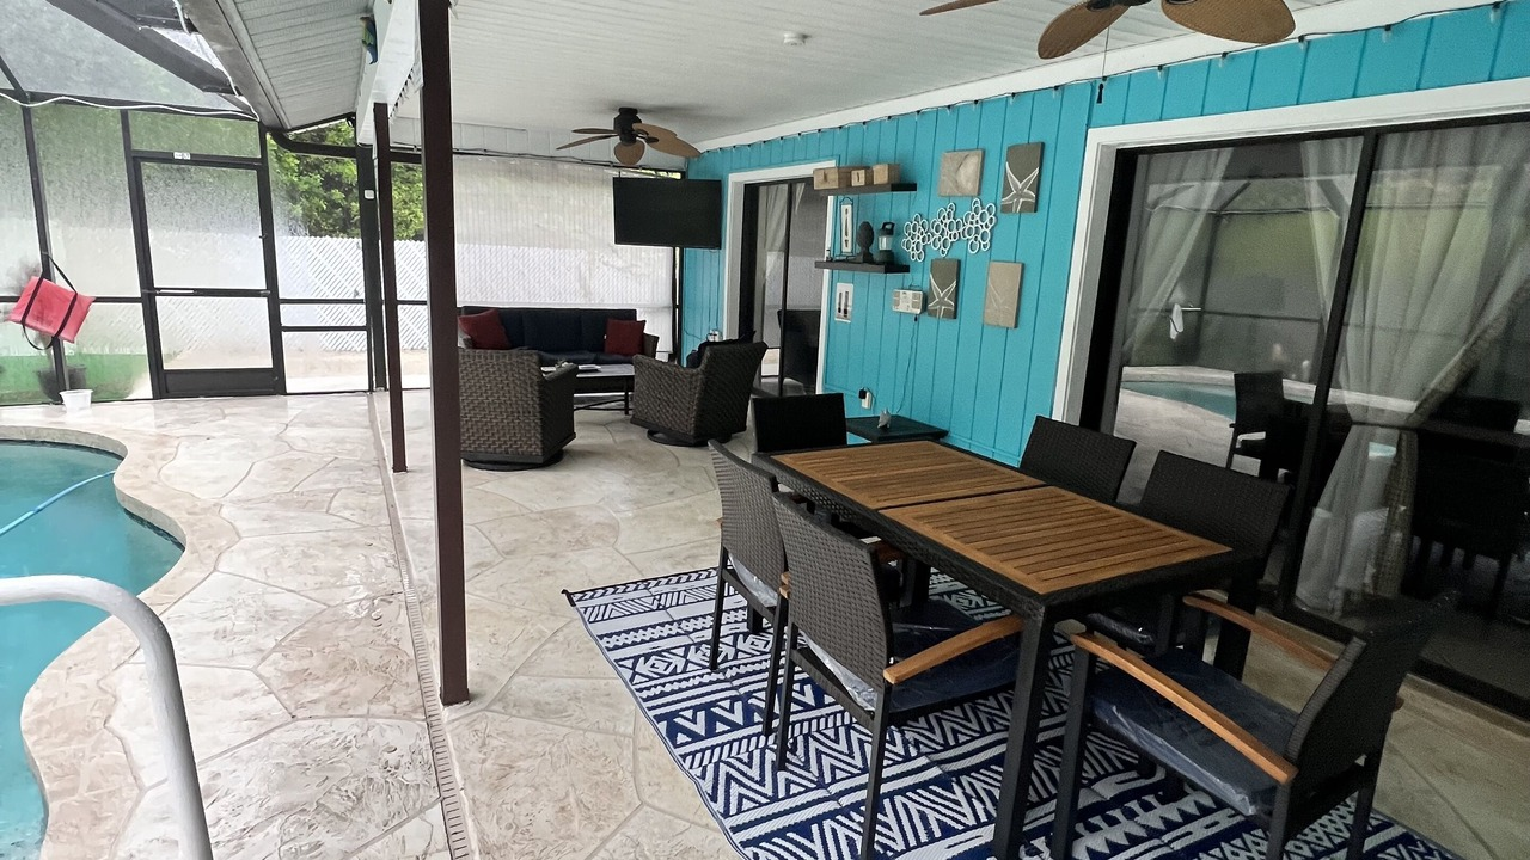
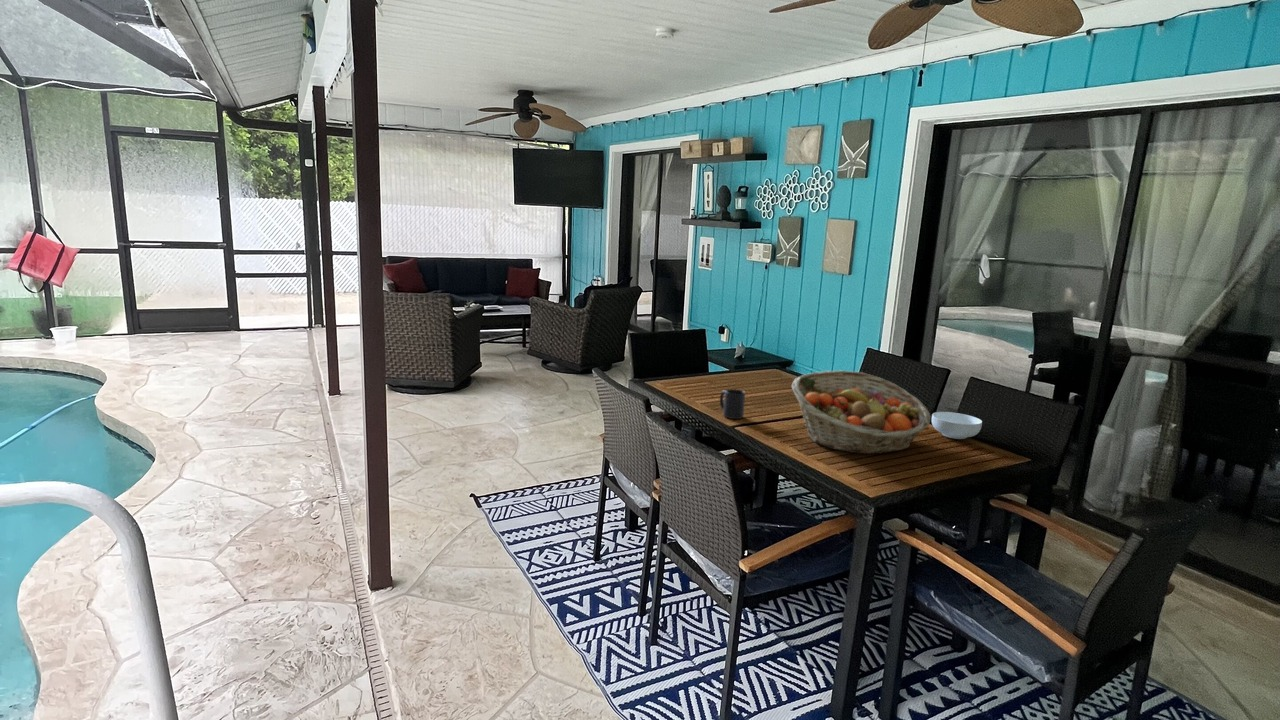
+ mug (730, 402)
+ fruit basket (858, 410)
+ cereal bowl (955, 426)
